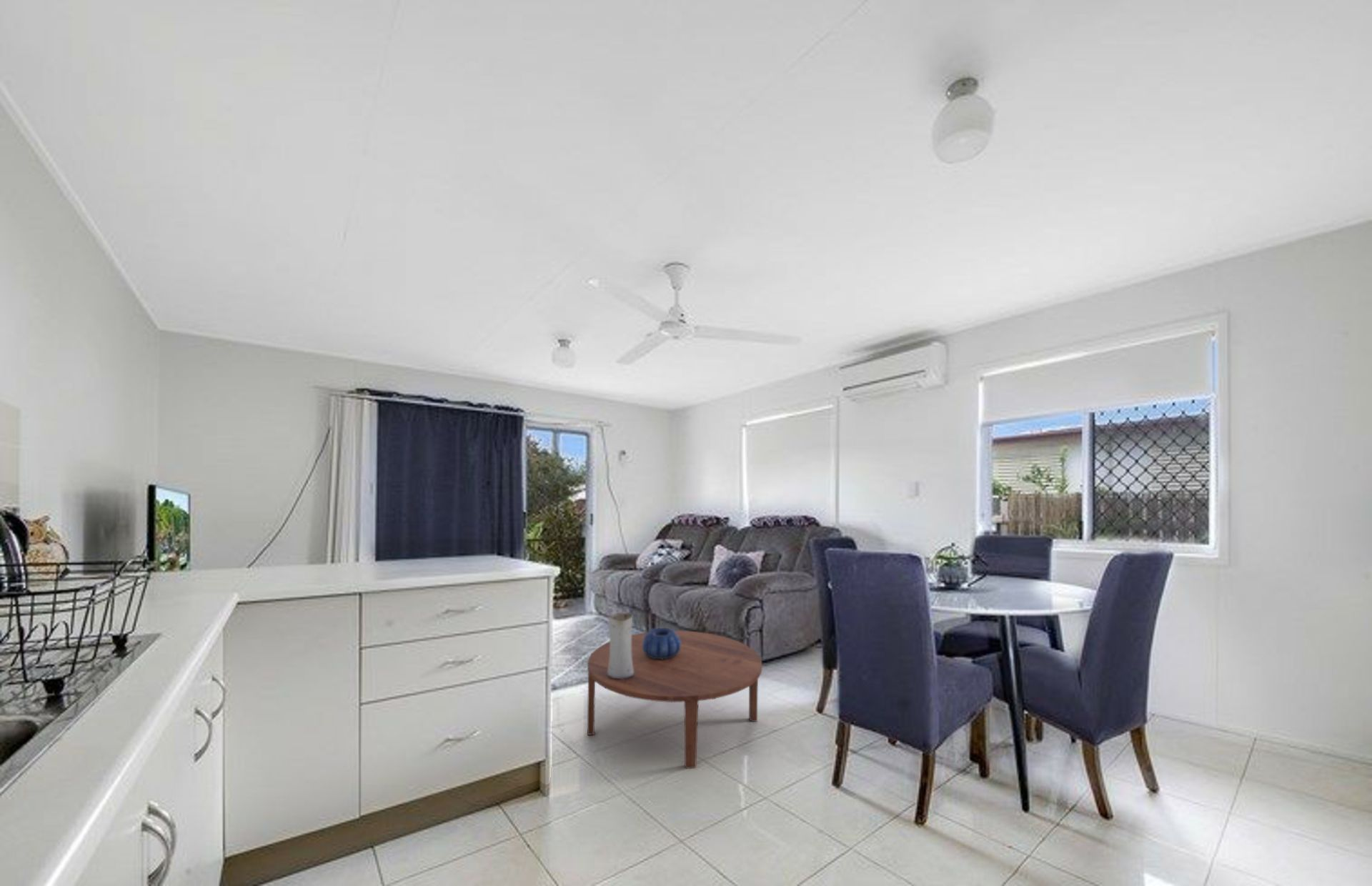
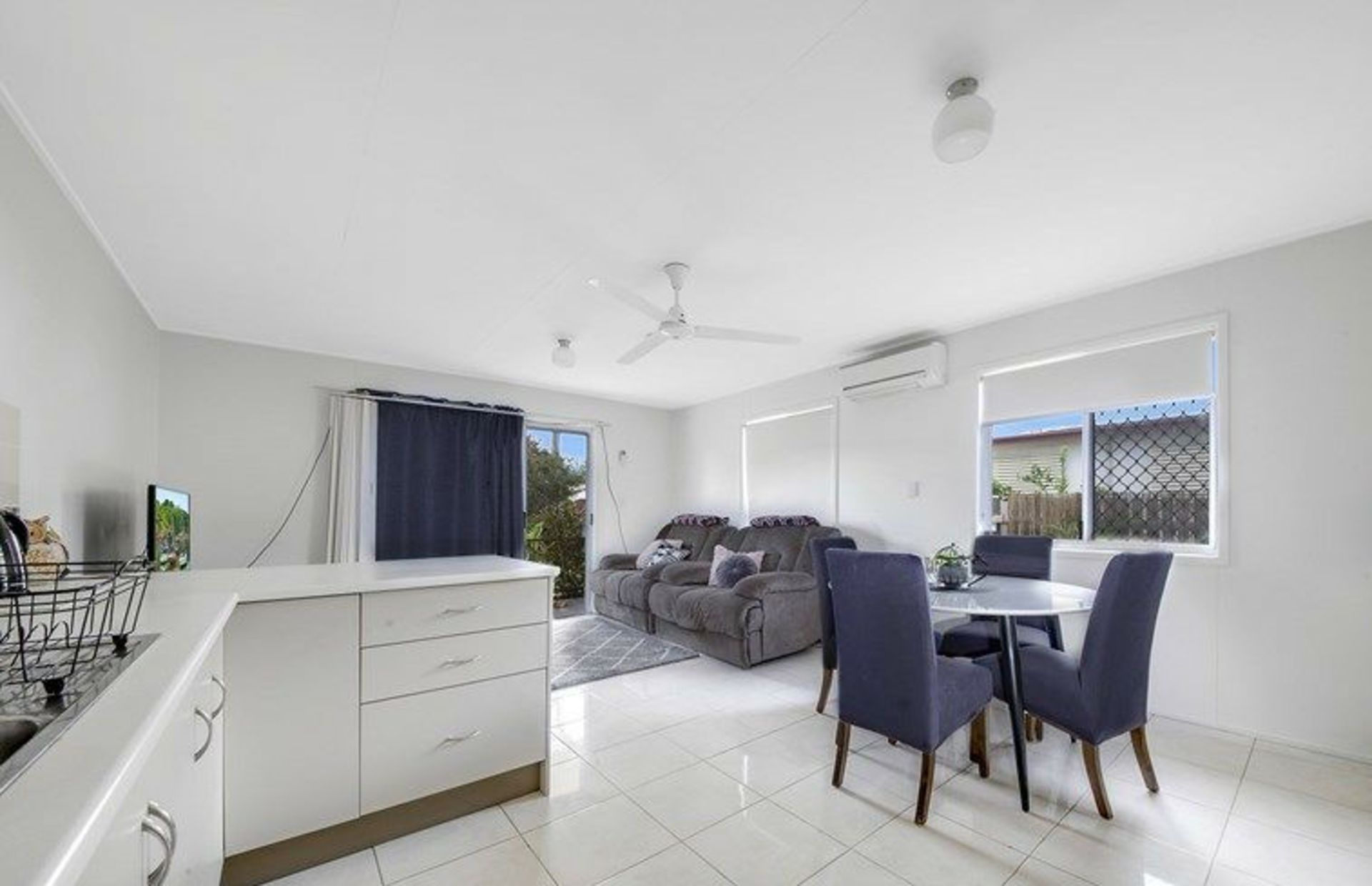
- decorative bowl (661, 642)
- vase (621, 644)
- coffee table (675, 692)
